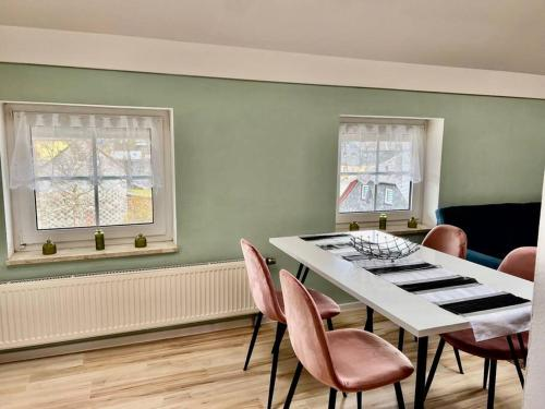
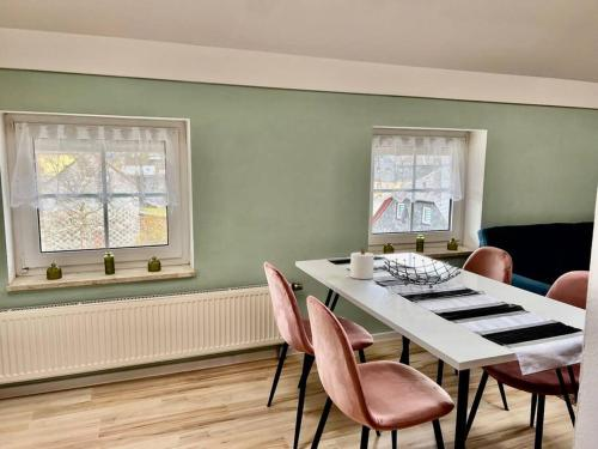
+ candle (361, 262)
